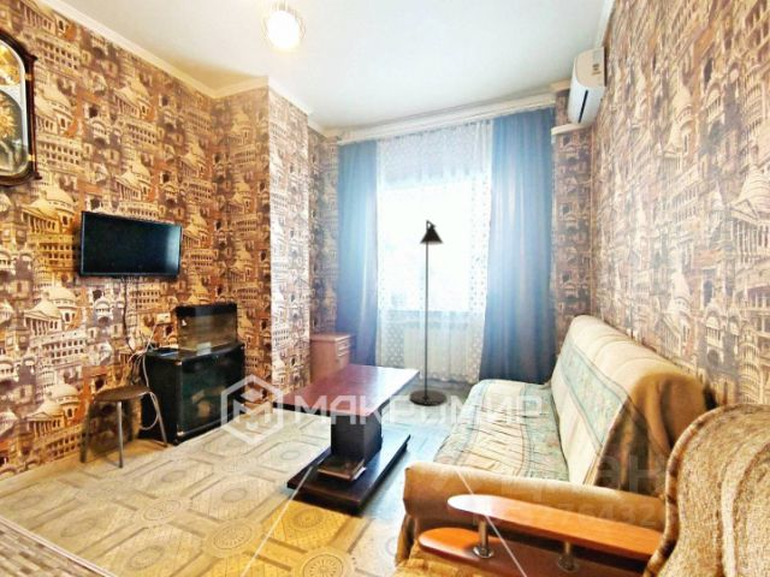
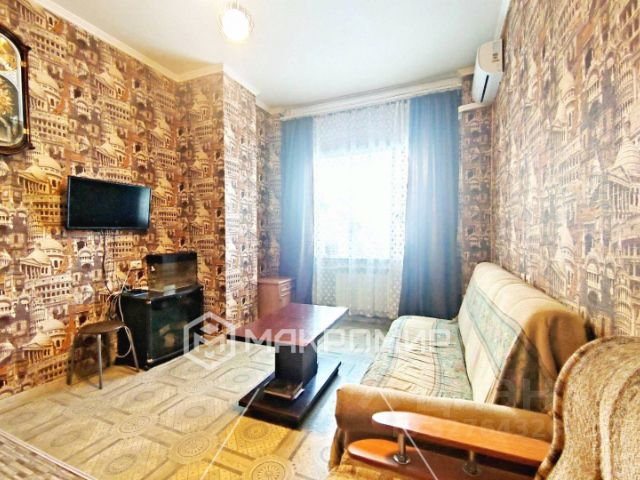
- floor lamp (426, 310)
